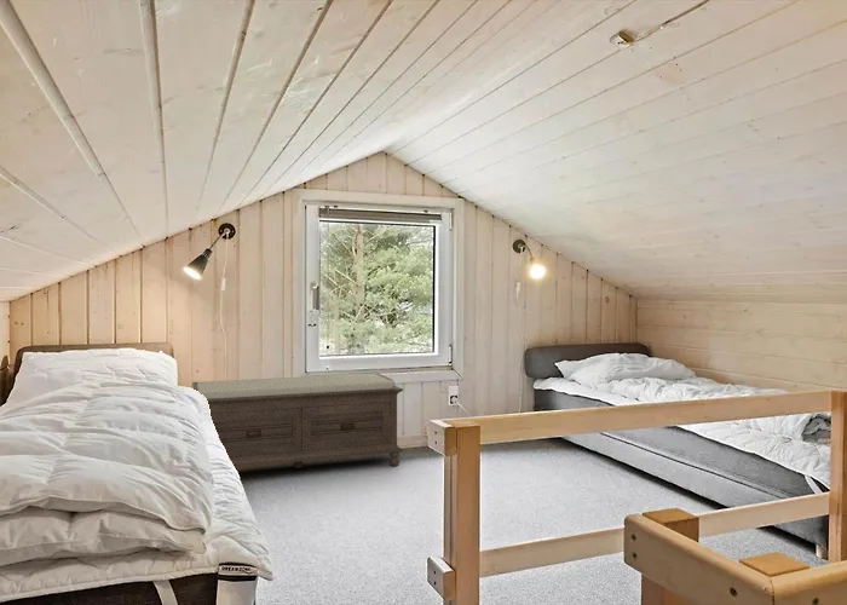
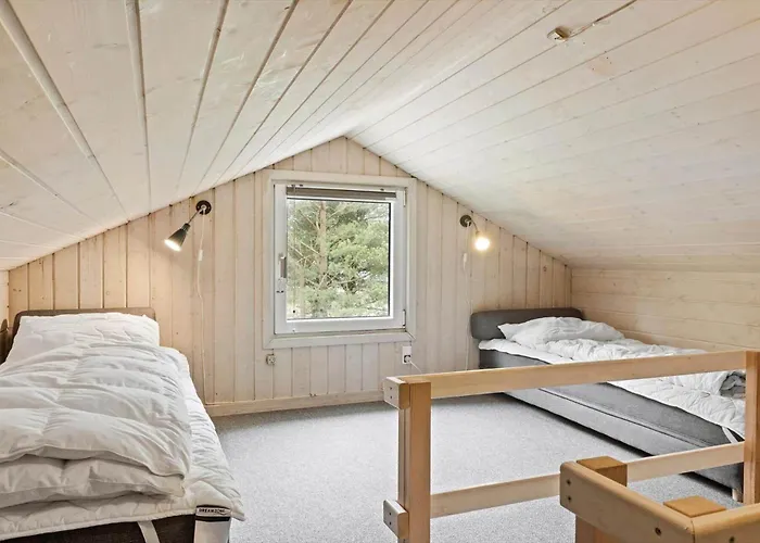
- bench (295, 424)
